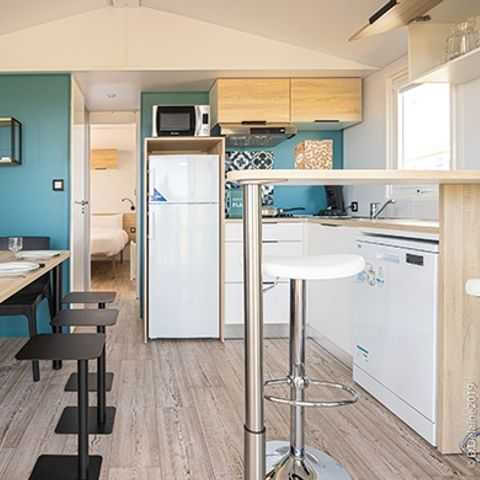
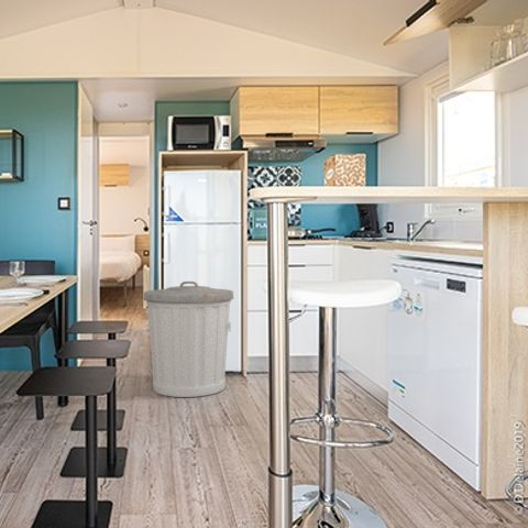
+ trash can (189, 334)
